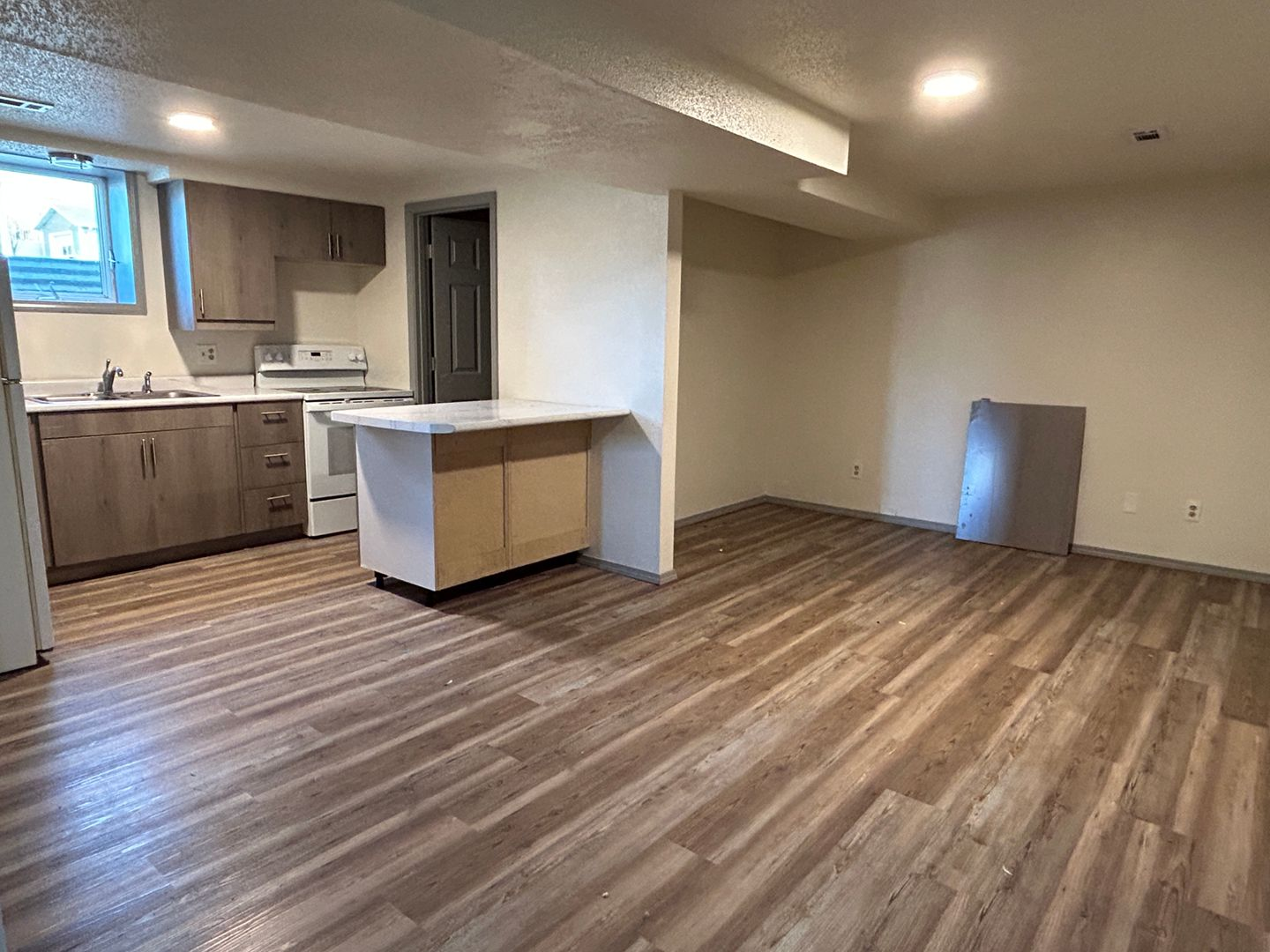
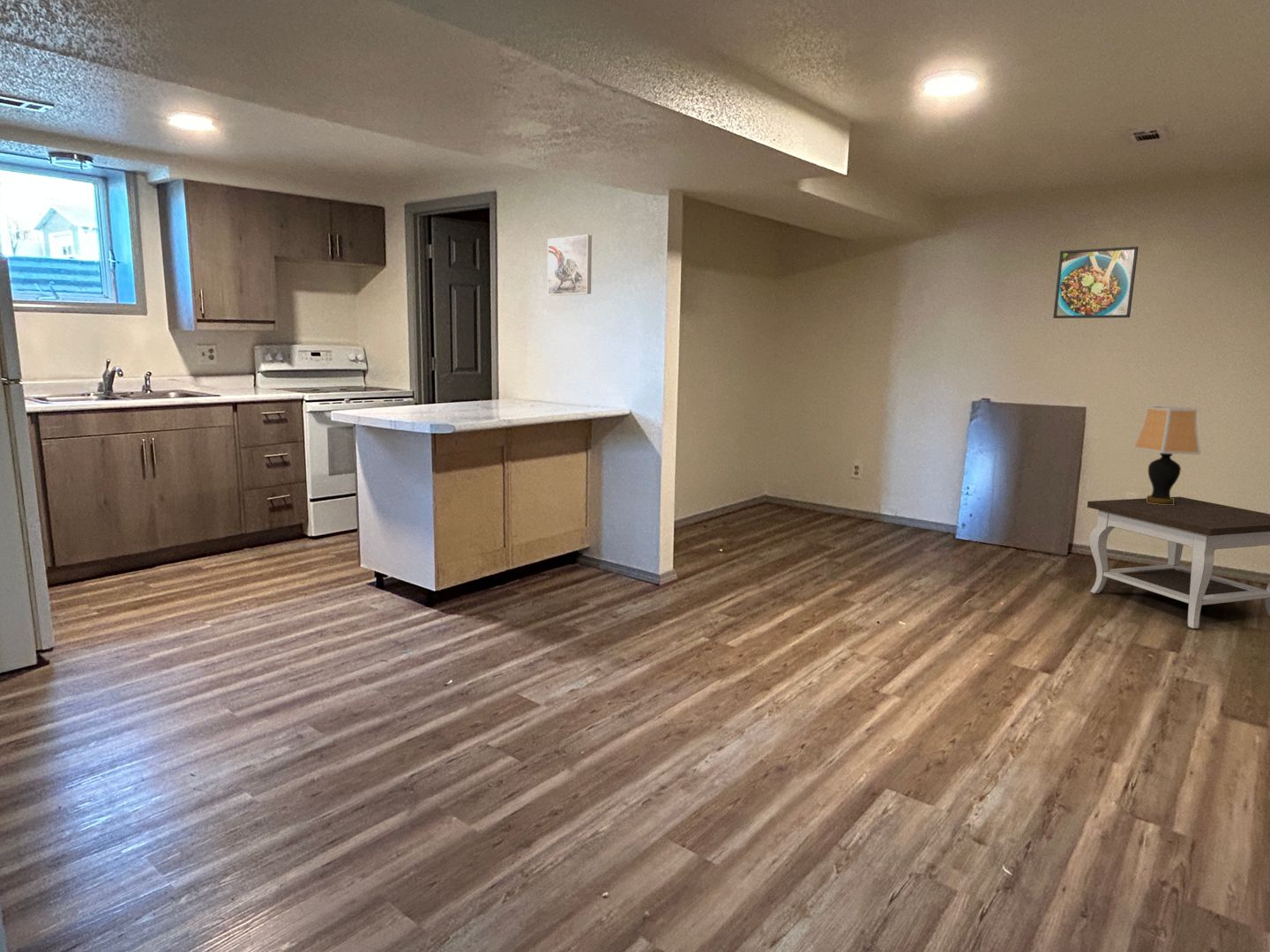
+ table lamp (1168, 455)
+ side table (1192, 558)
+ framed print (1094, 283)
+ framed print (569, 265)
